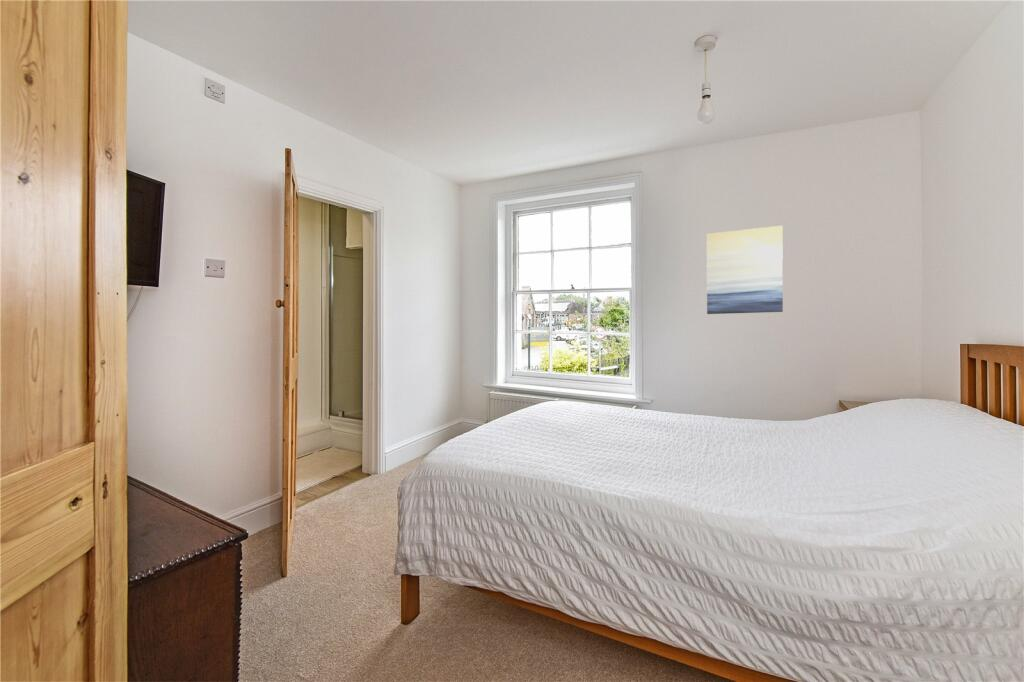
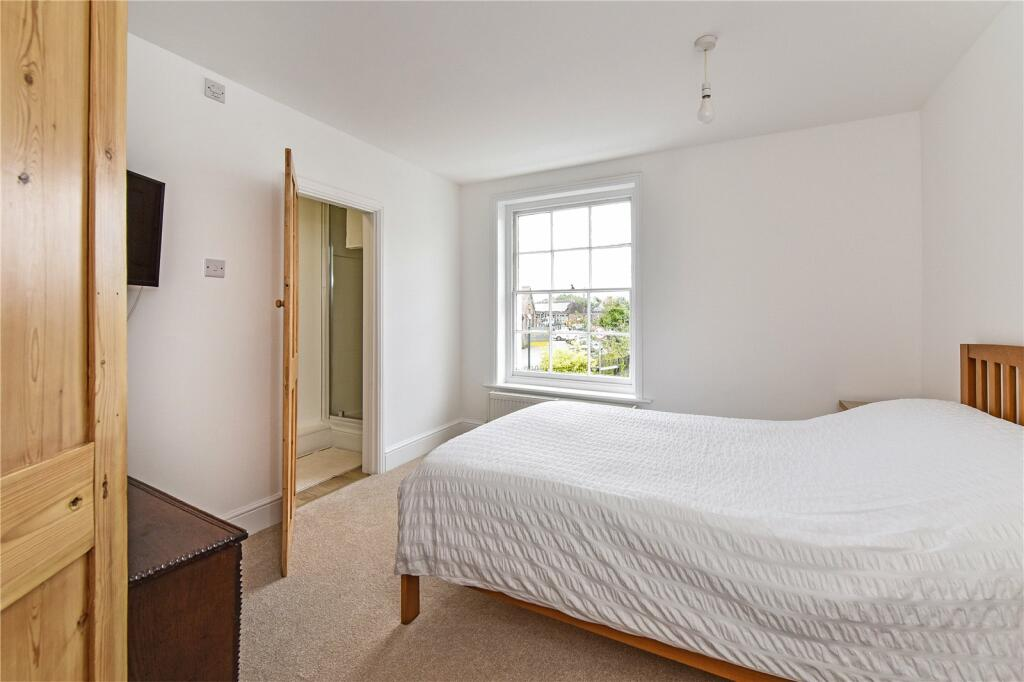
- wall art (743, 271)
